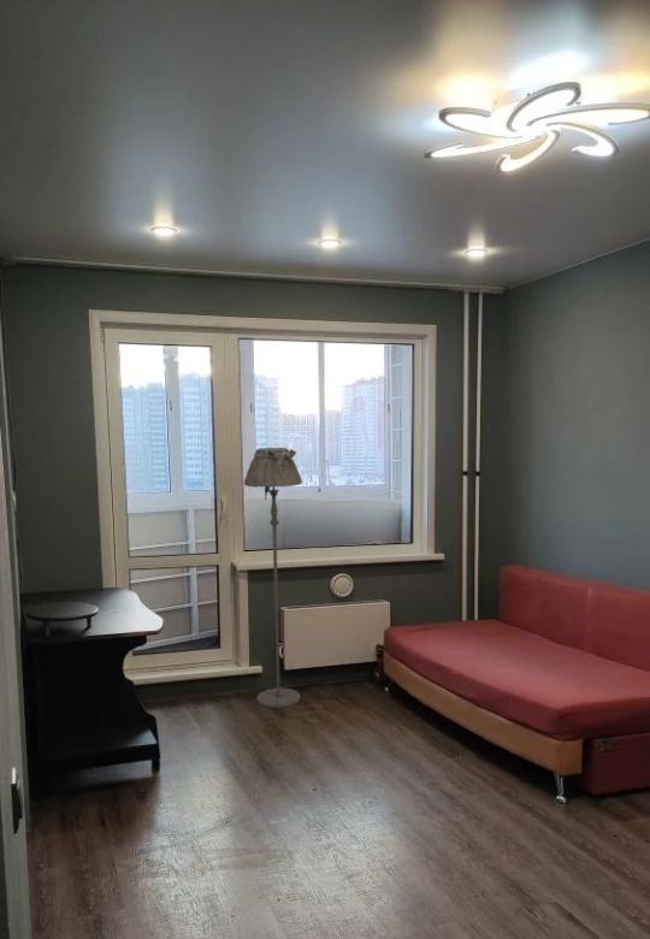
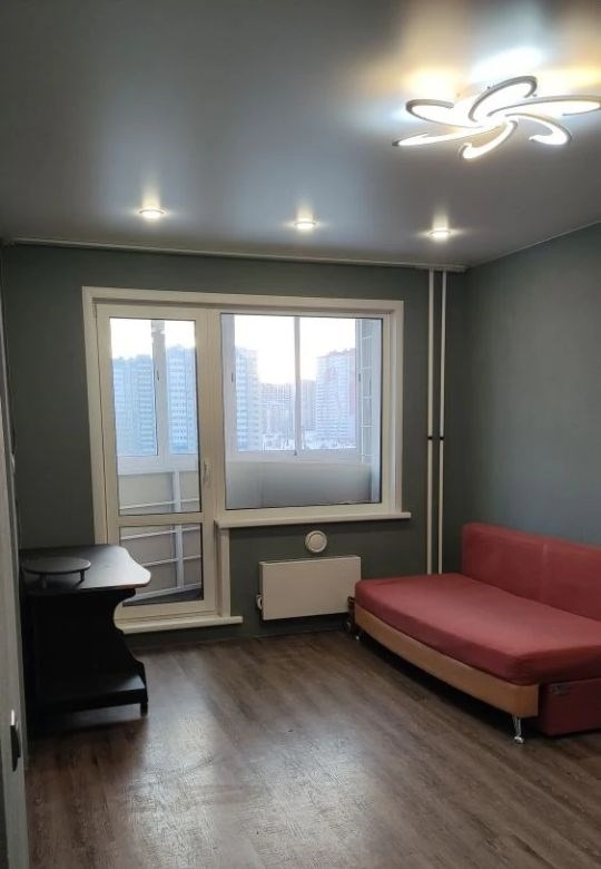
- floor lamp (274, 575)
